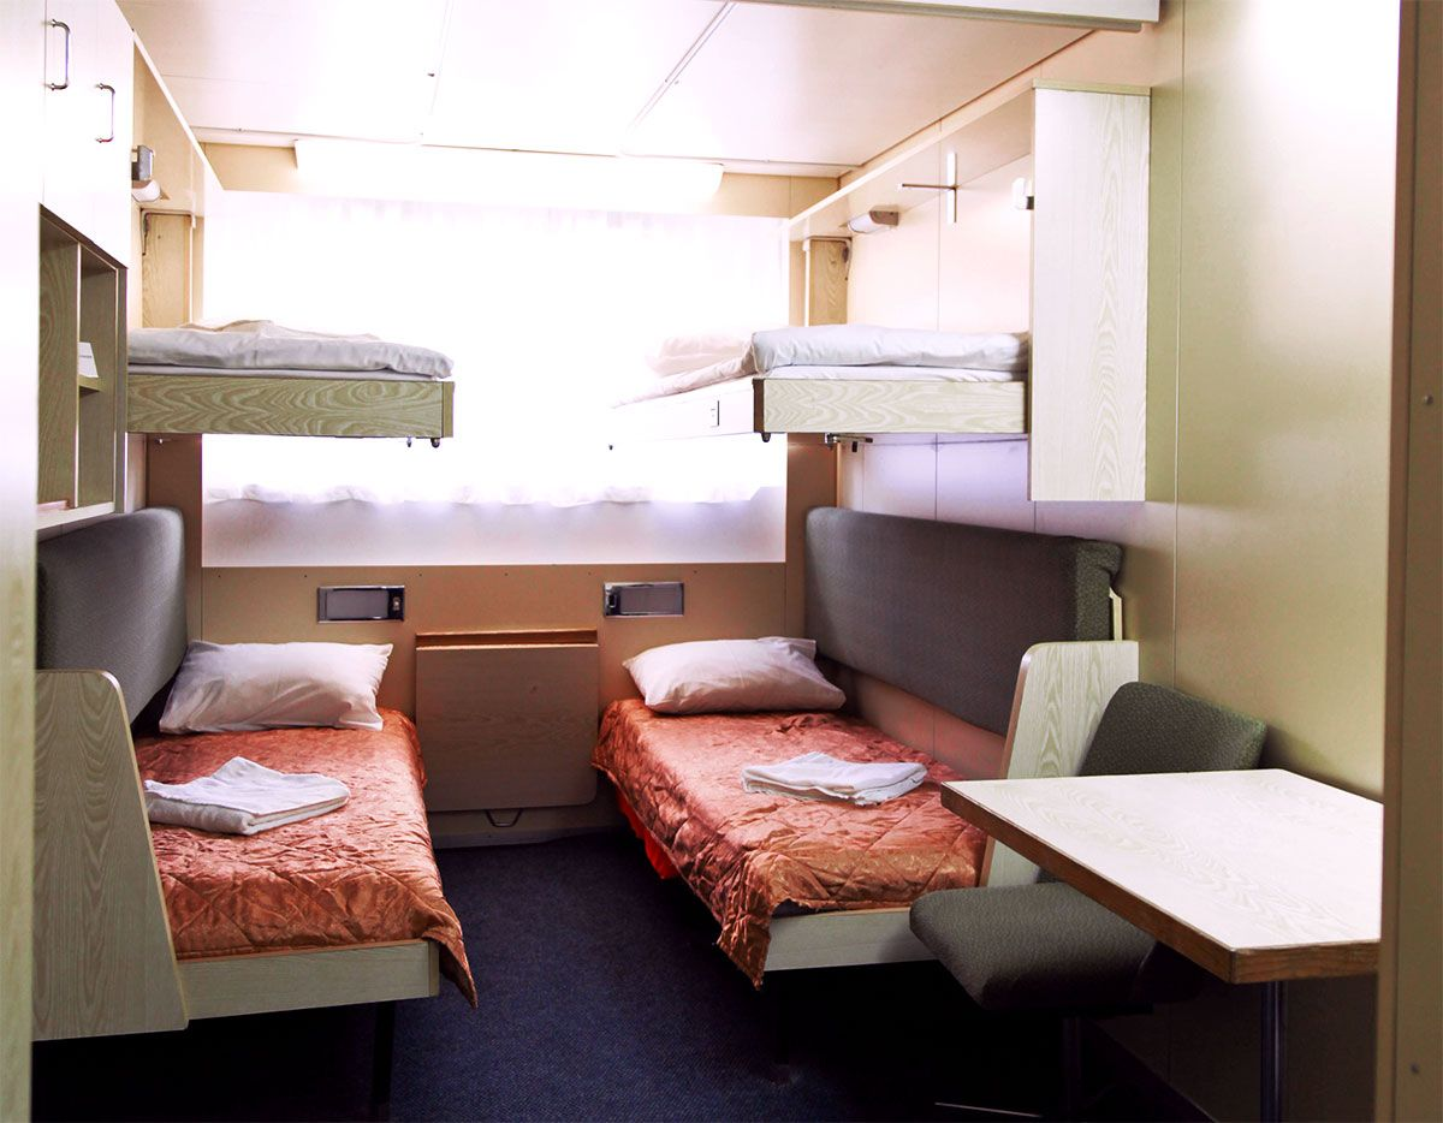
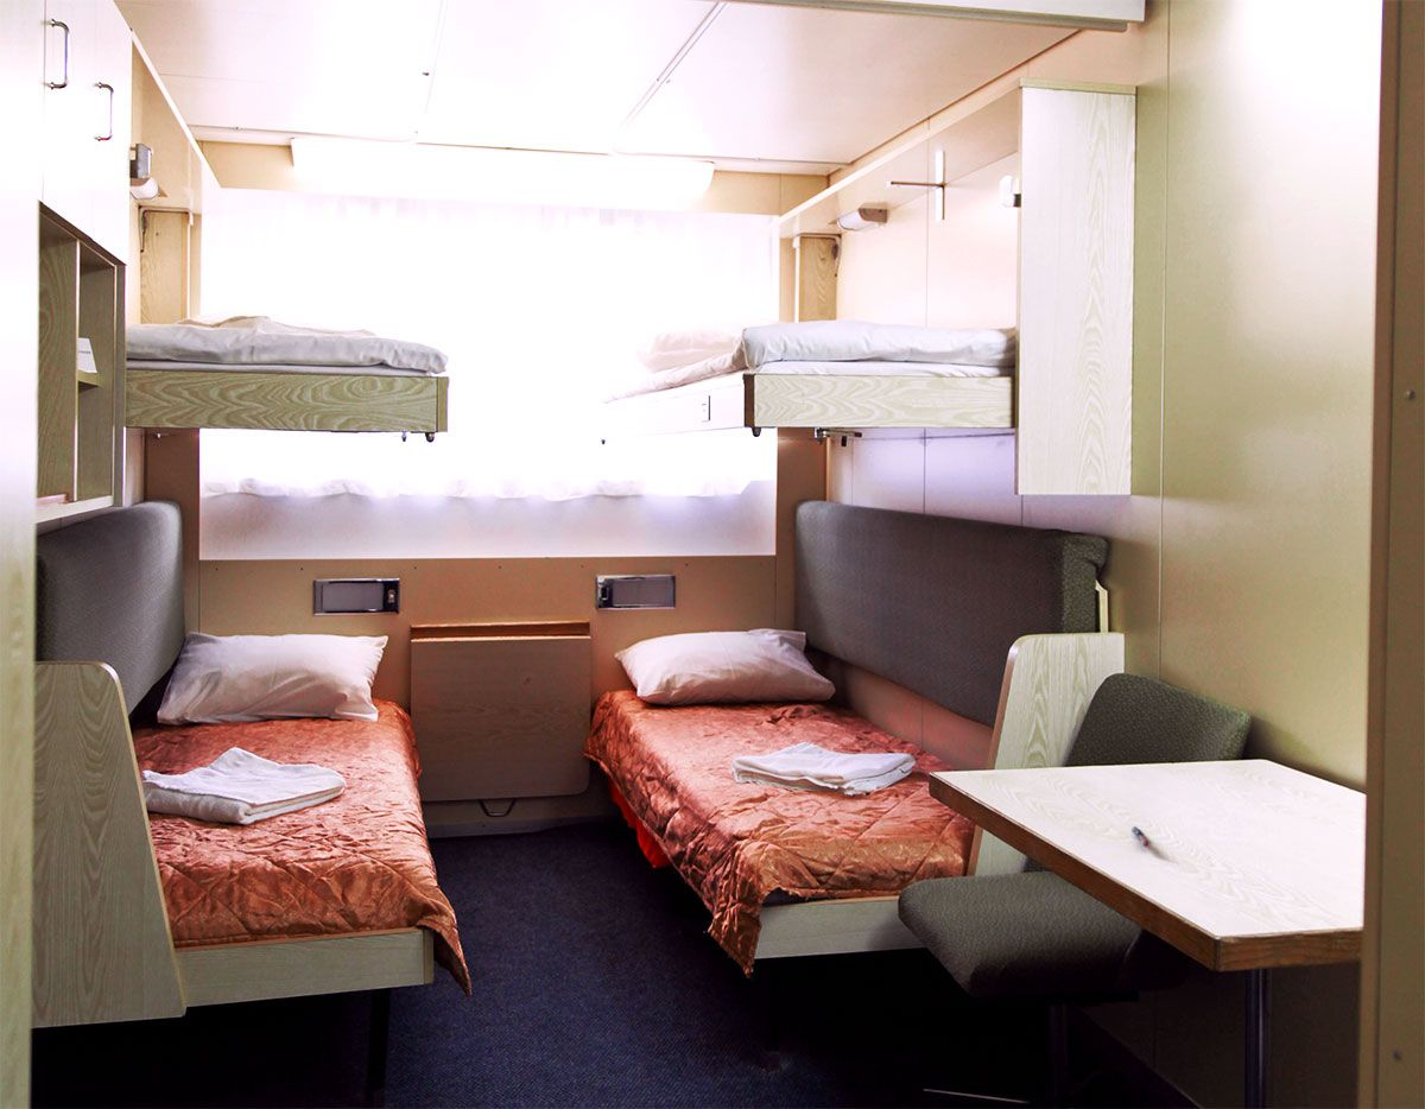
+ pen (1140, 834)
